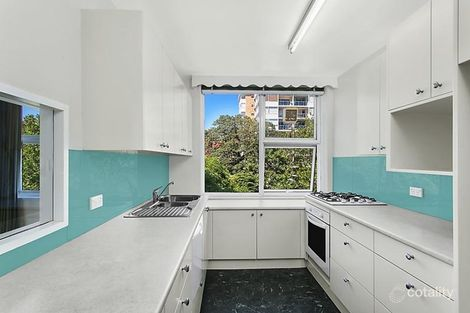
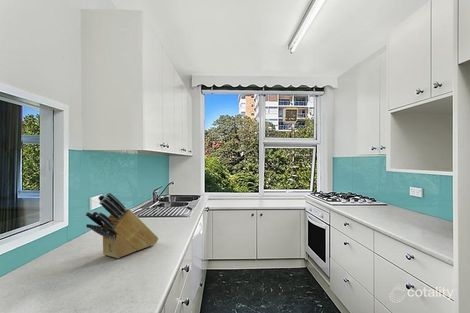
+ knife block (124, 220)
